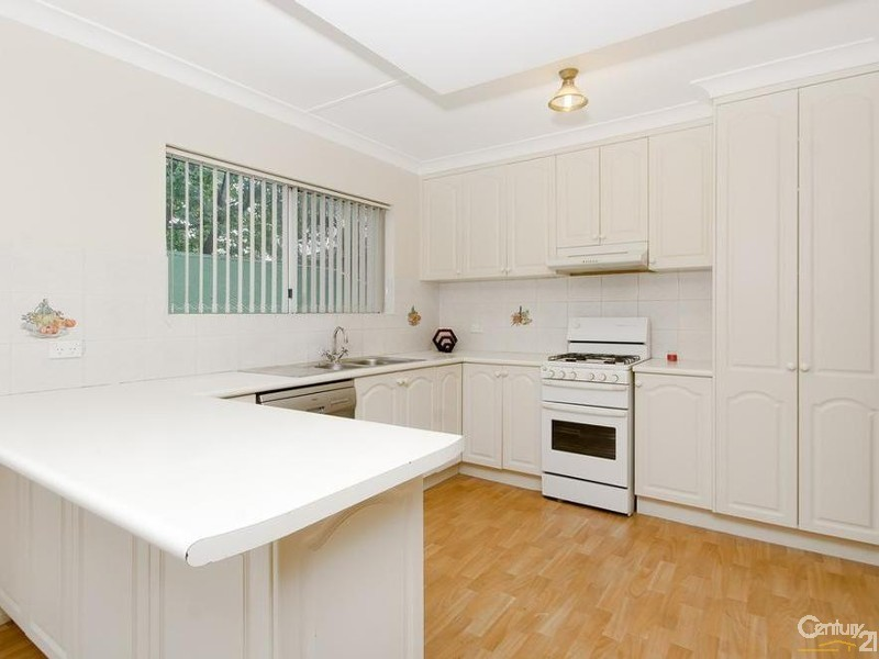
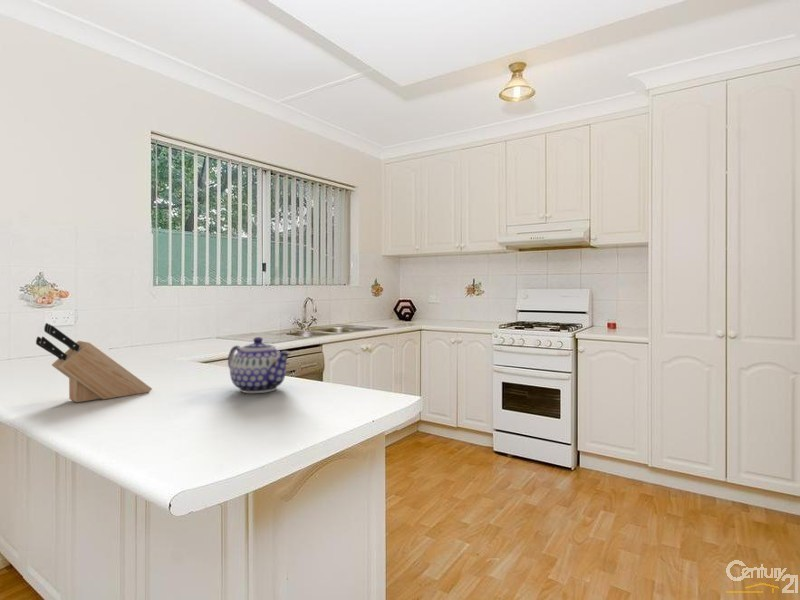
+ teapot (258, 363)
+ knife block (96, 359)
